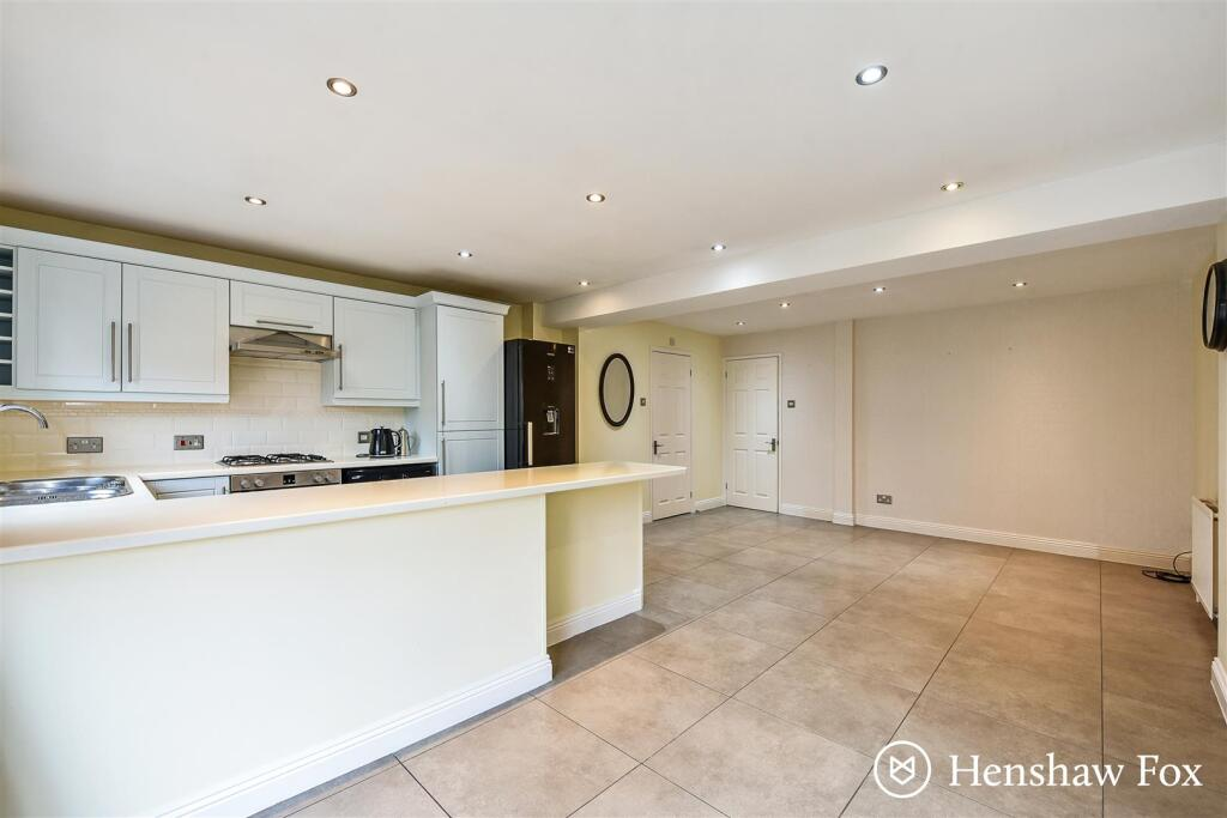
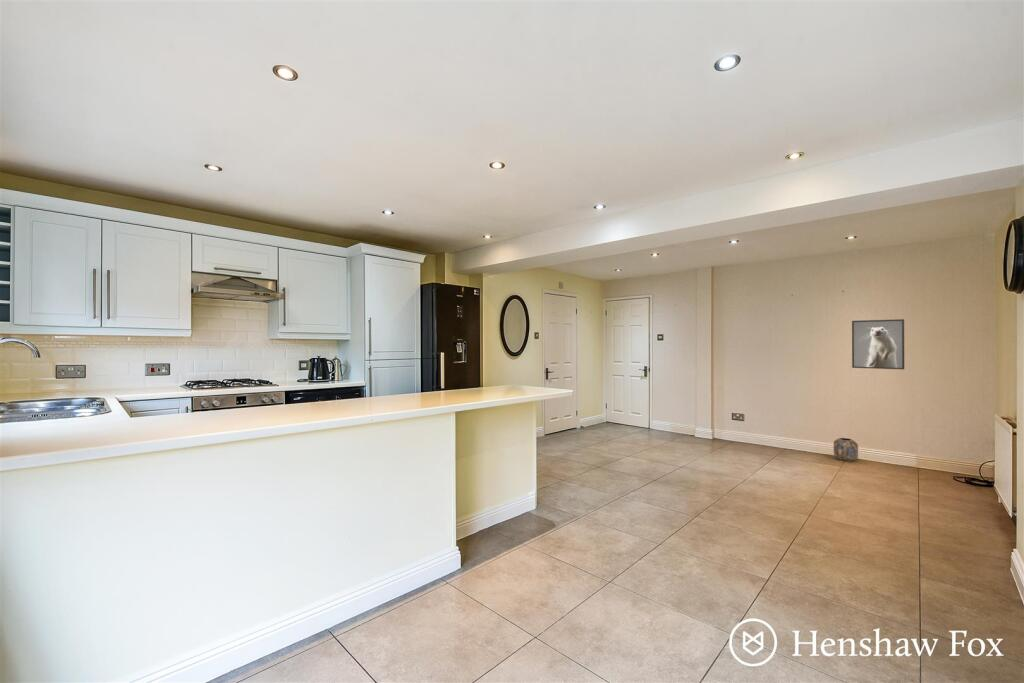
+ planter (845, 449)
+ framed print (877, 344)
